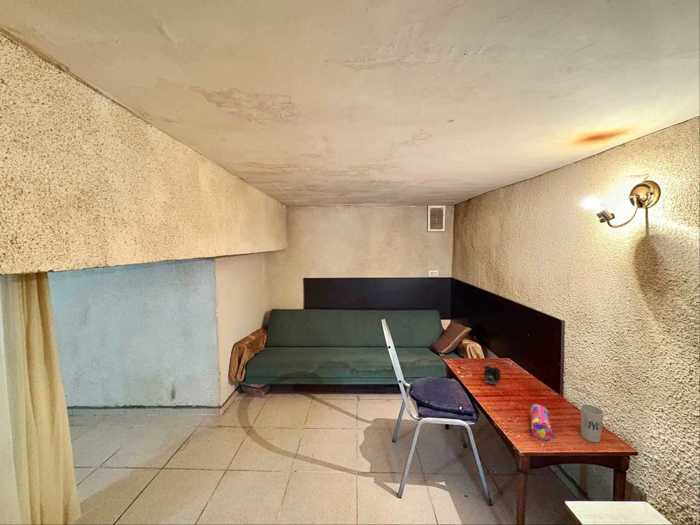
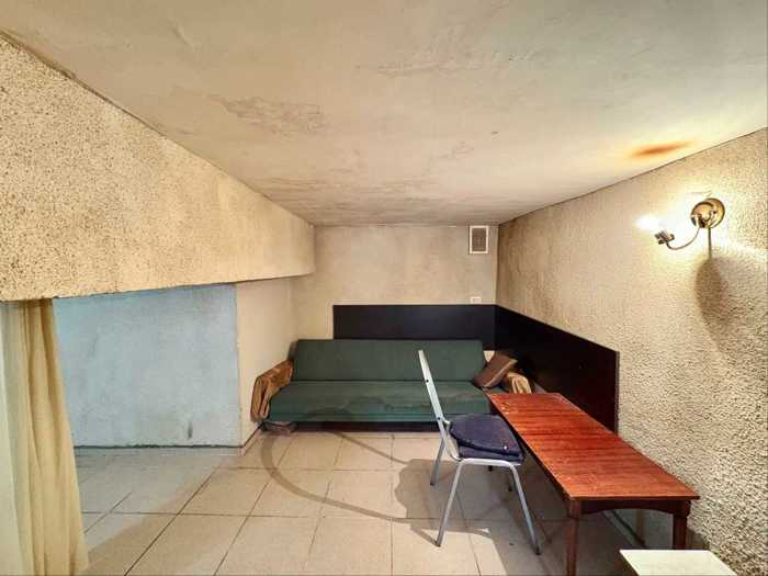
- cup (591, 423)
- pencil case (540, 421)
- alarm clock (491, 373)
